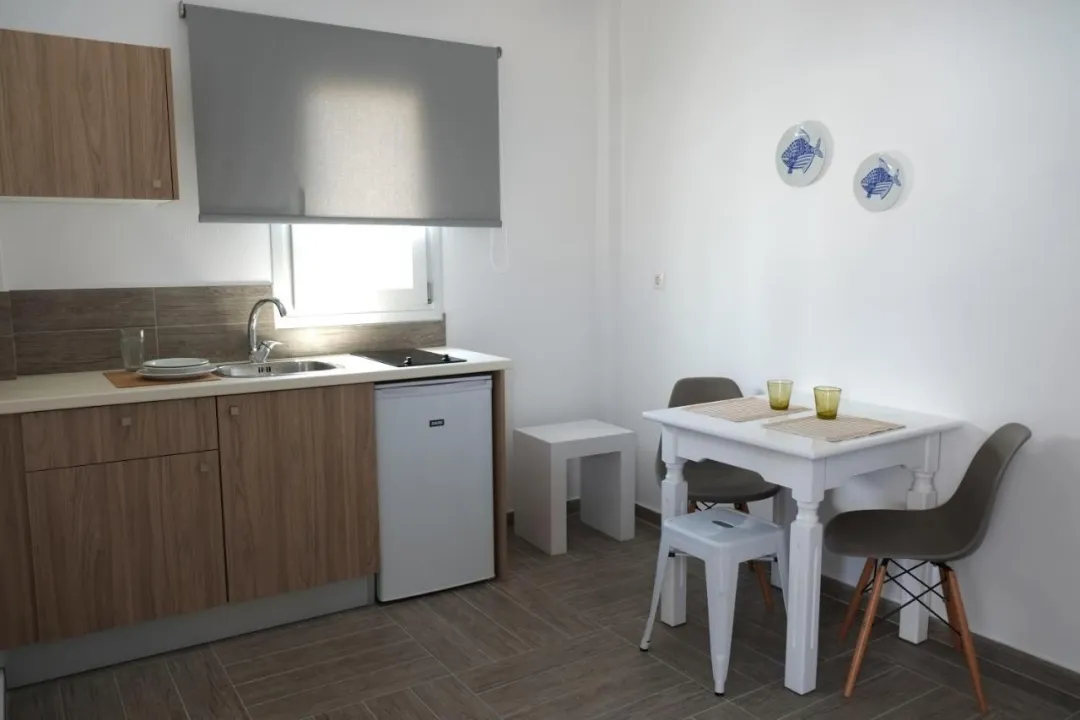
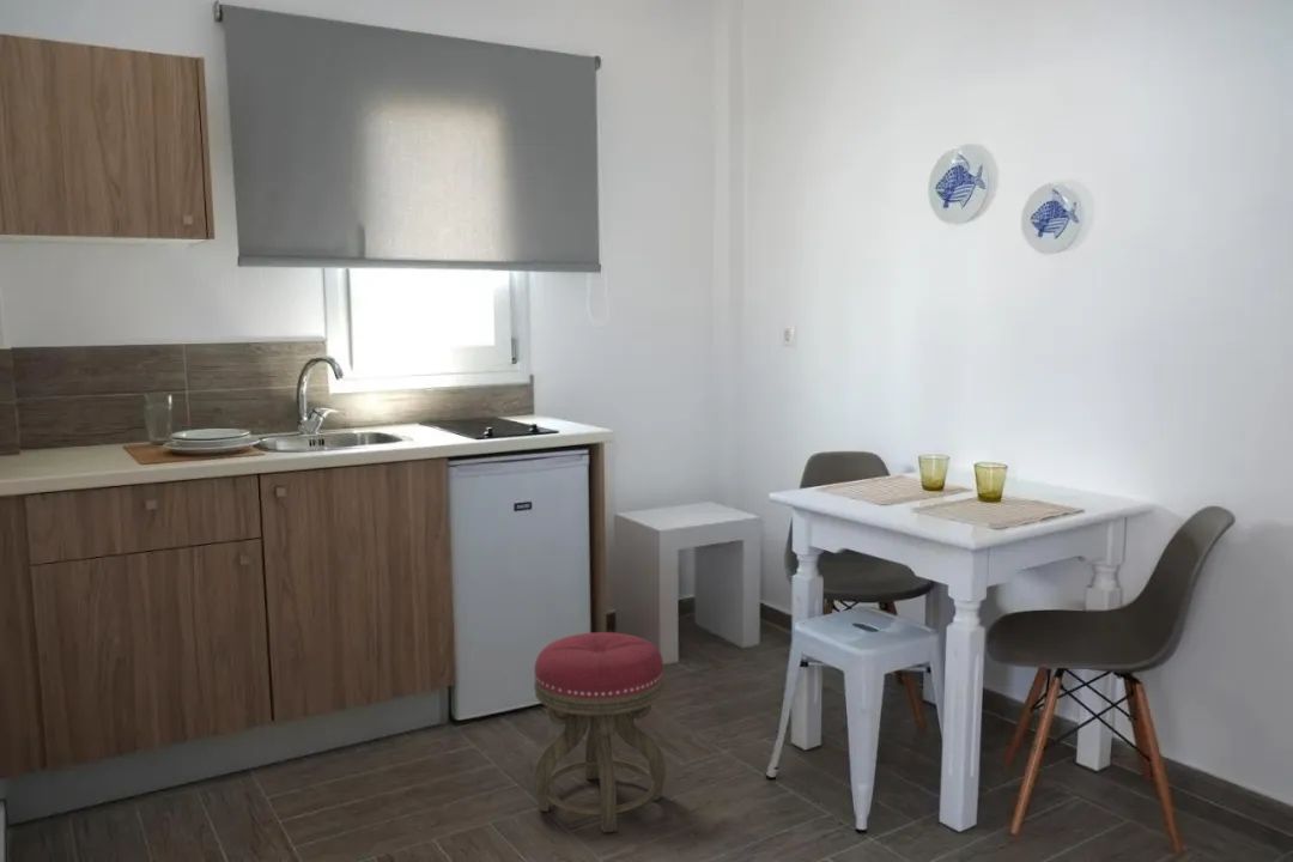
+ stool (599, 724)
